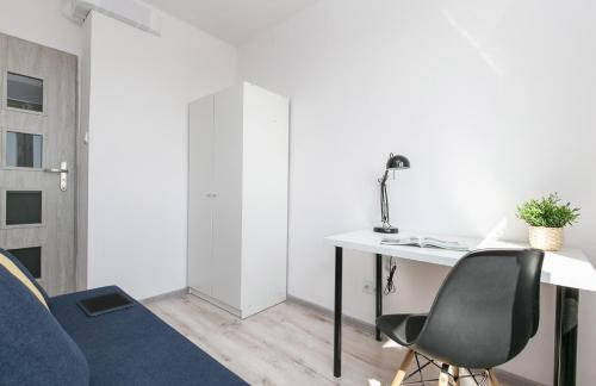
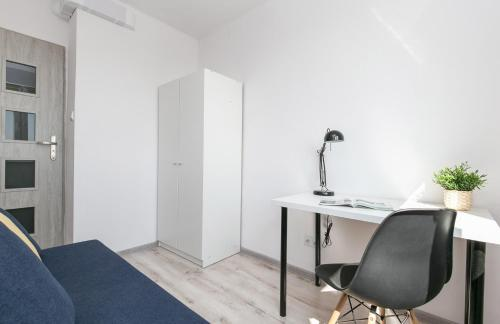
- tablet (105, 303)
